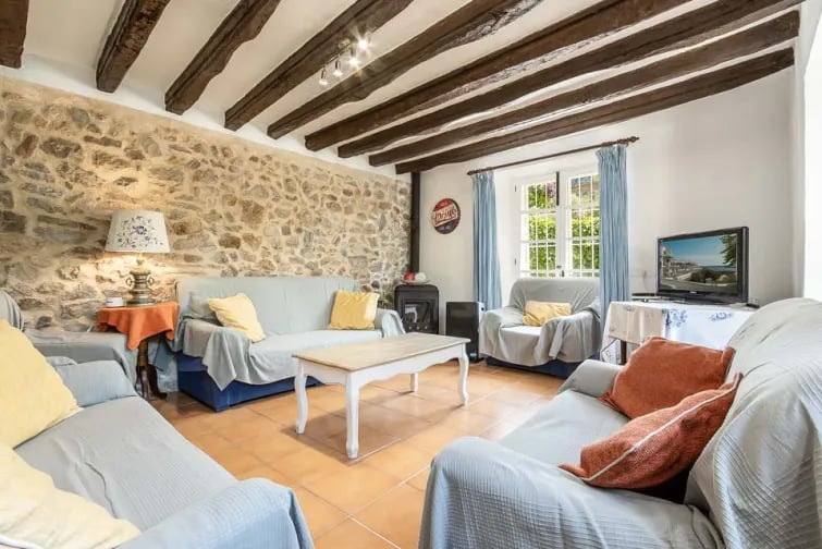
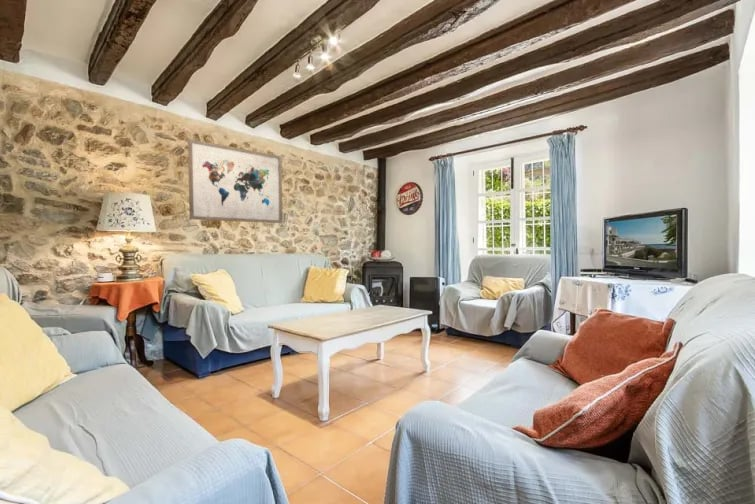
+ wall art (239, 184)
